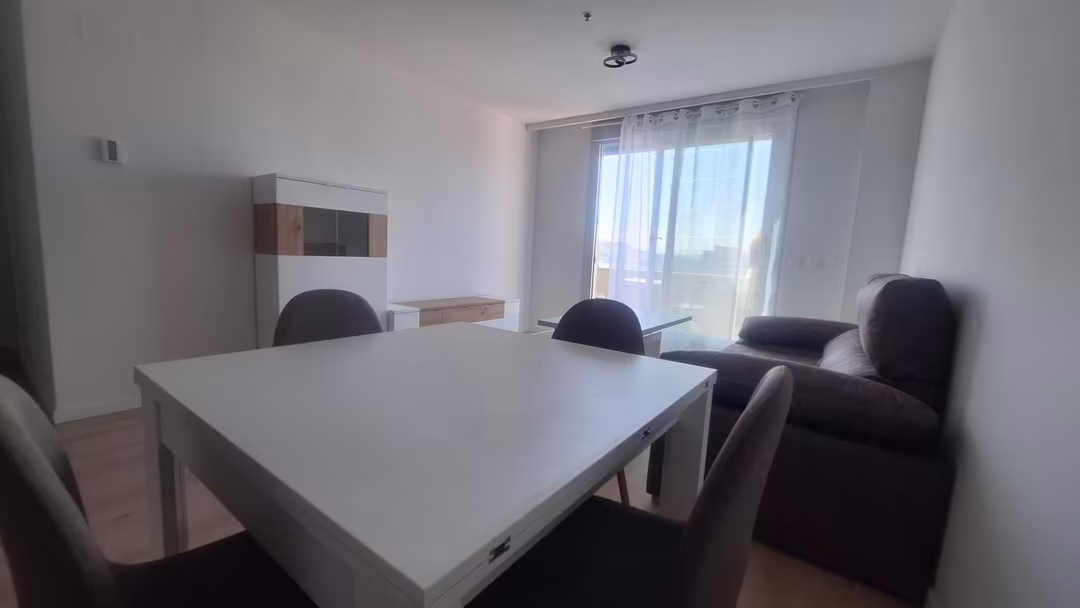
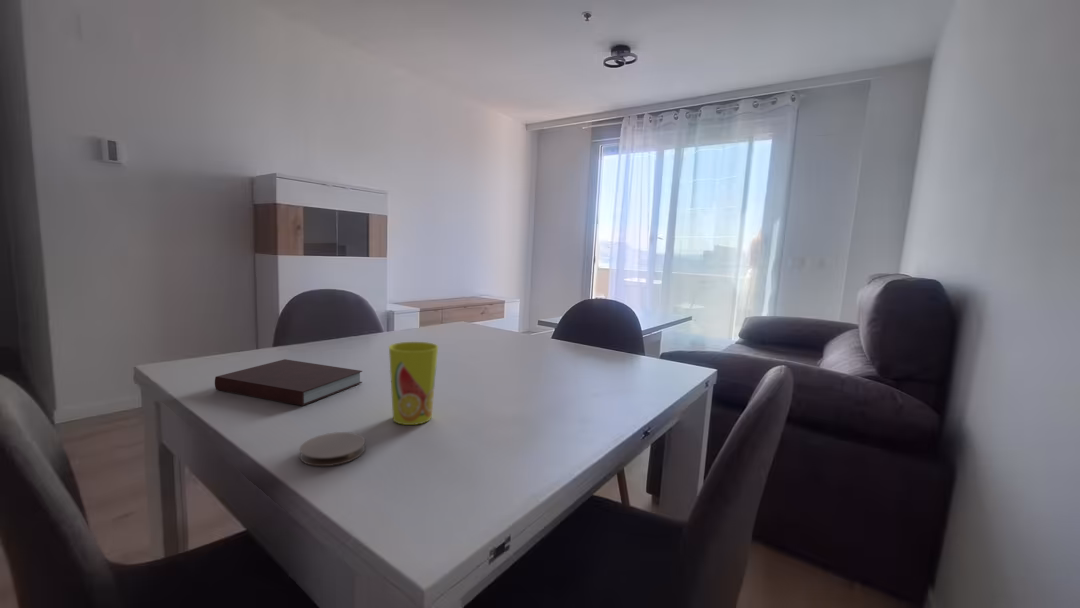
+ notebook (292, 379)
+ cup (413, 382)
+ coaster (333, 448)
